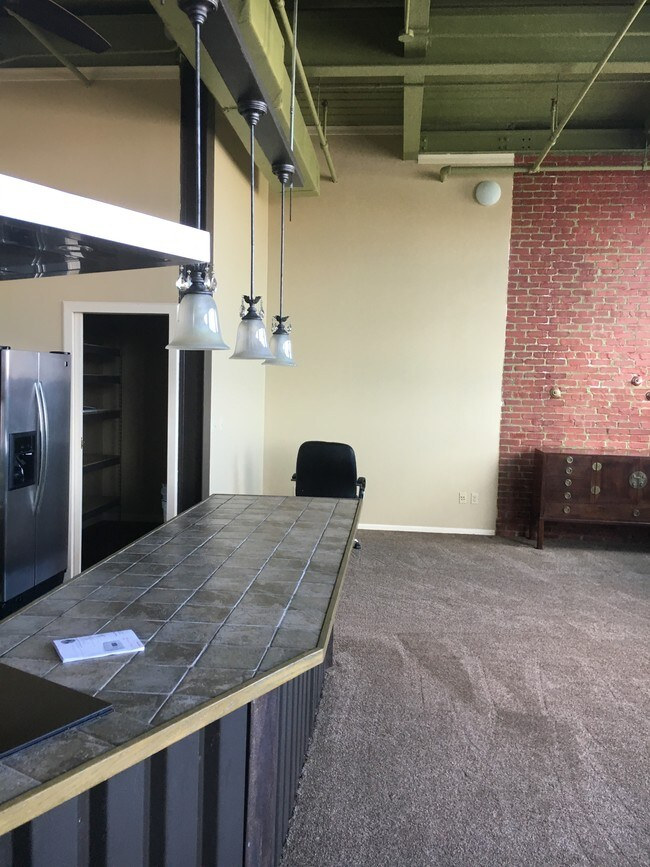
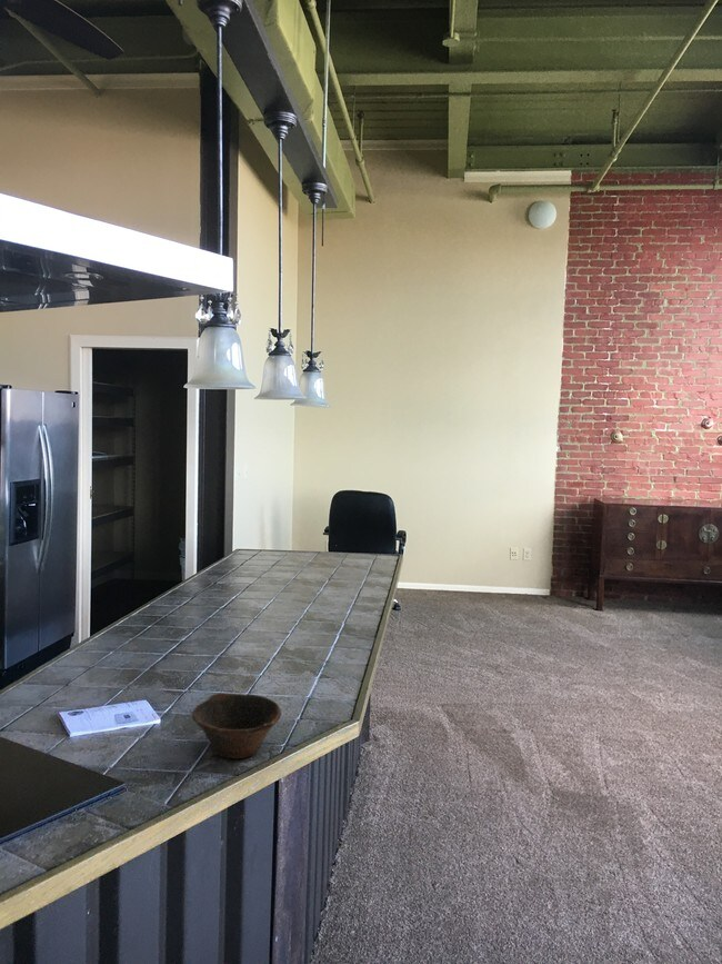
+ bowl (237, 727)
